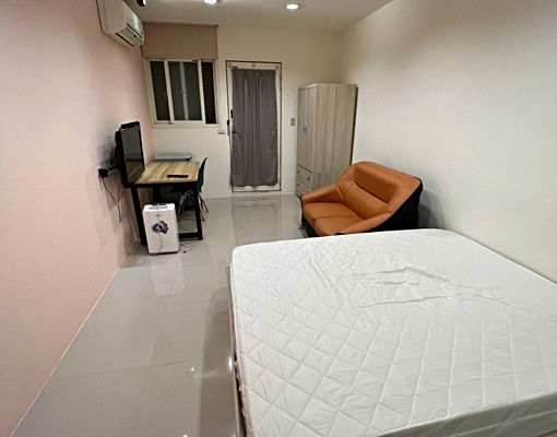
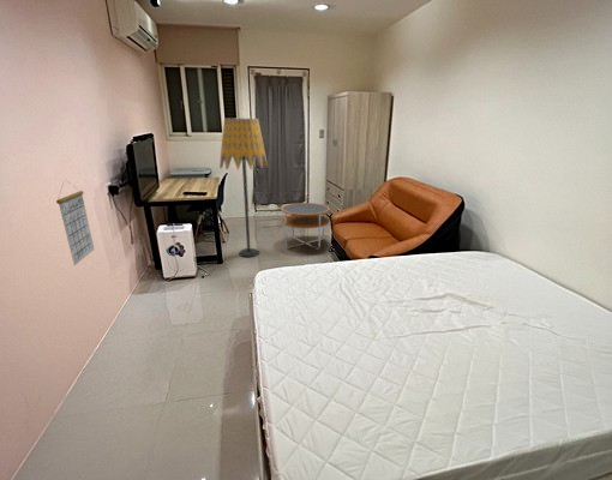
+ calendar (76, 220)
+ side table (305, 226)
+ floor lamp (245, 190)
